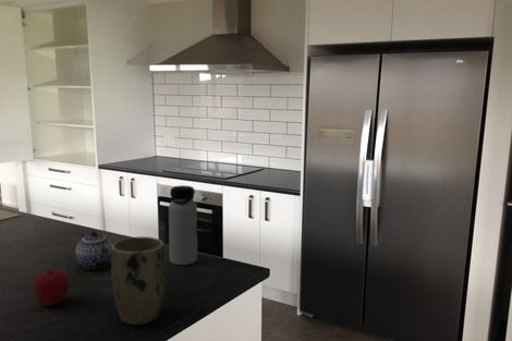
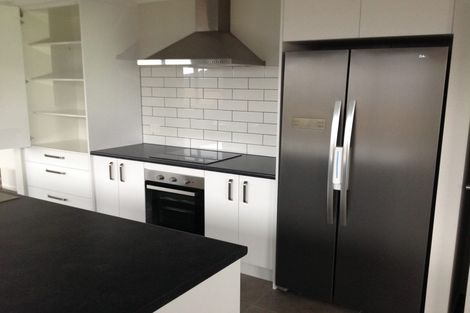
- fruit (51, 285)
- teapot (94, 248)
- plant pot (138, 280)
- water bottle (183, 223)
